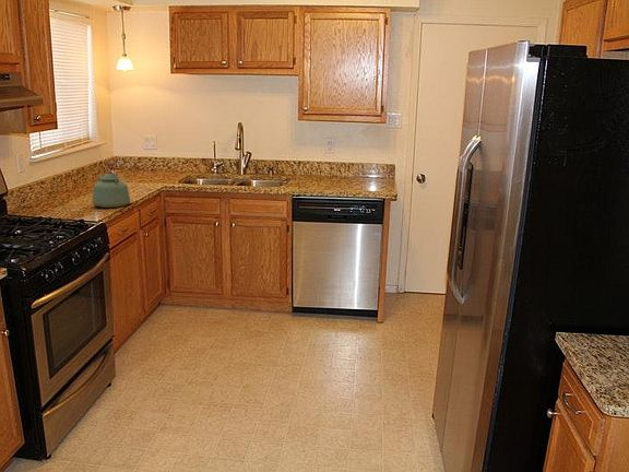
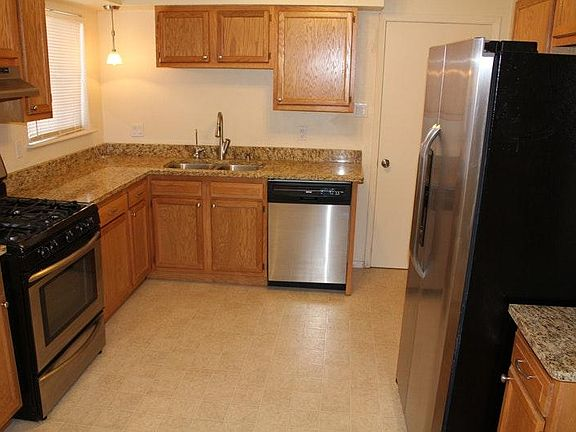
- kettle (108, 182)
